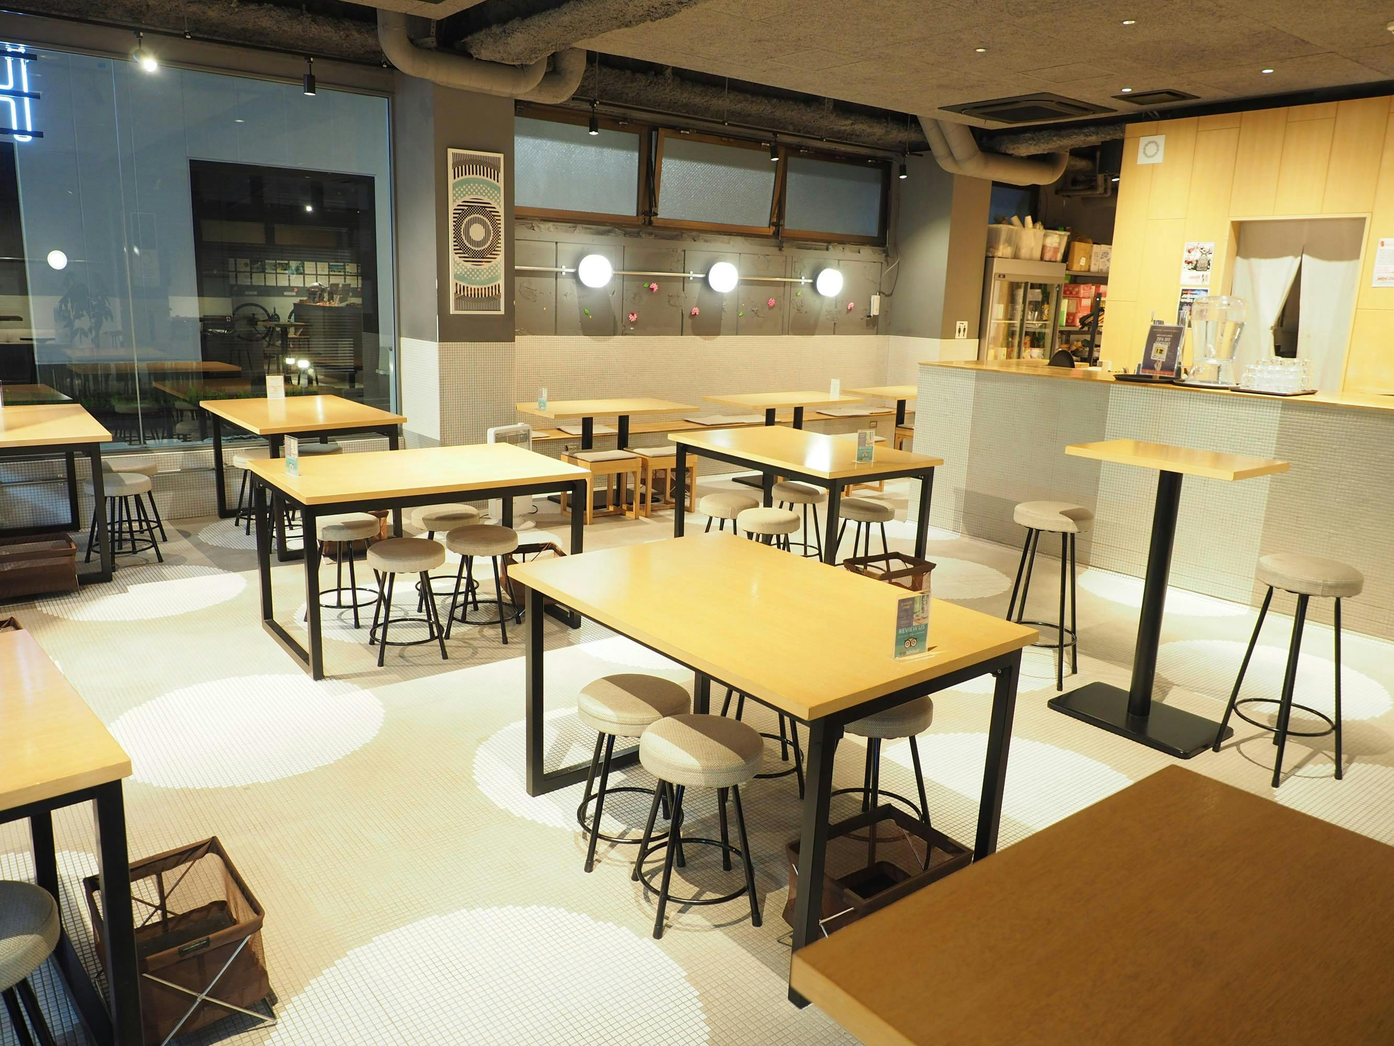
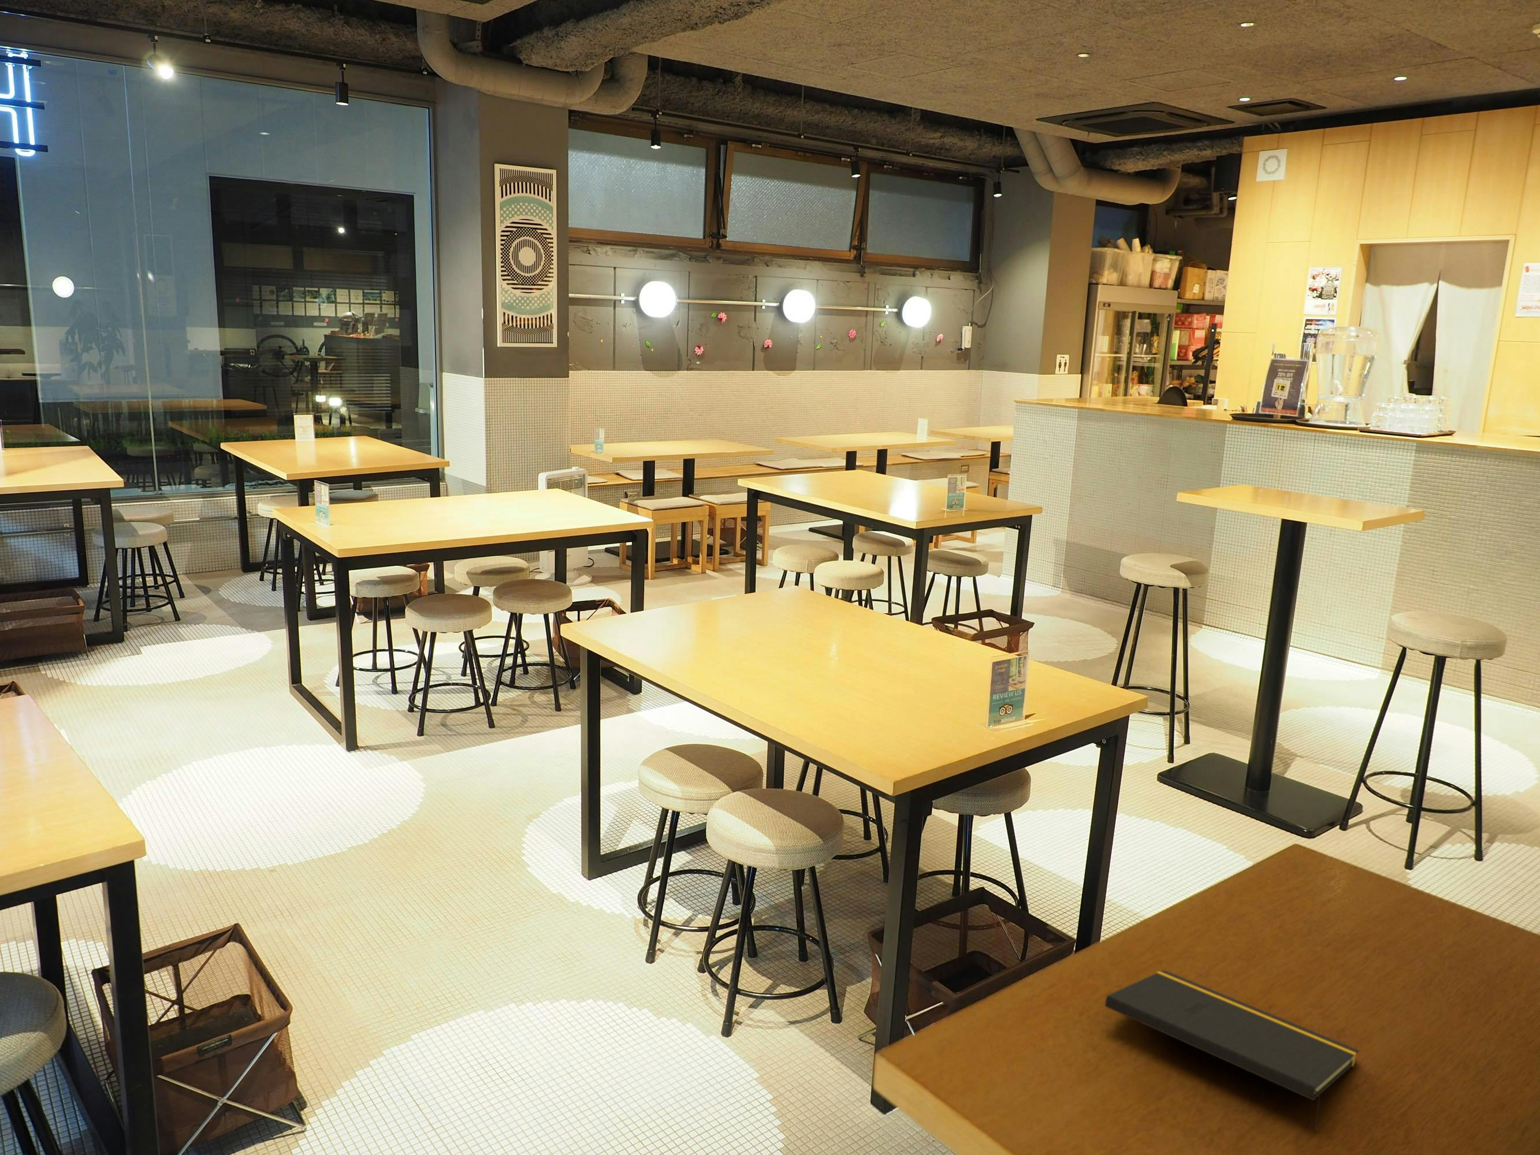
+ notepad (1229, 1028)
